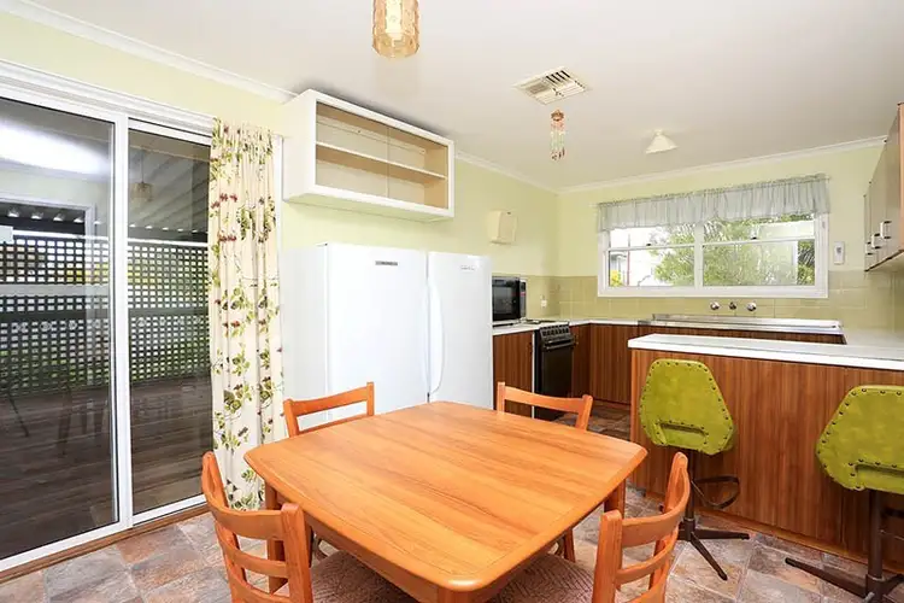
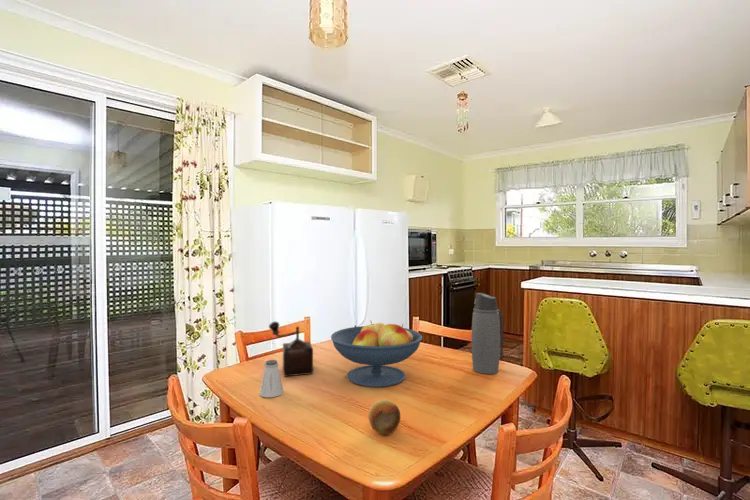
+ fruit (383, 416)
+ water bottle (486, 332)
+ fruit bowl (376, 348)
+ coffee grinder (290, 346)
+ saltshaker (271, 377)
